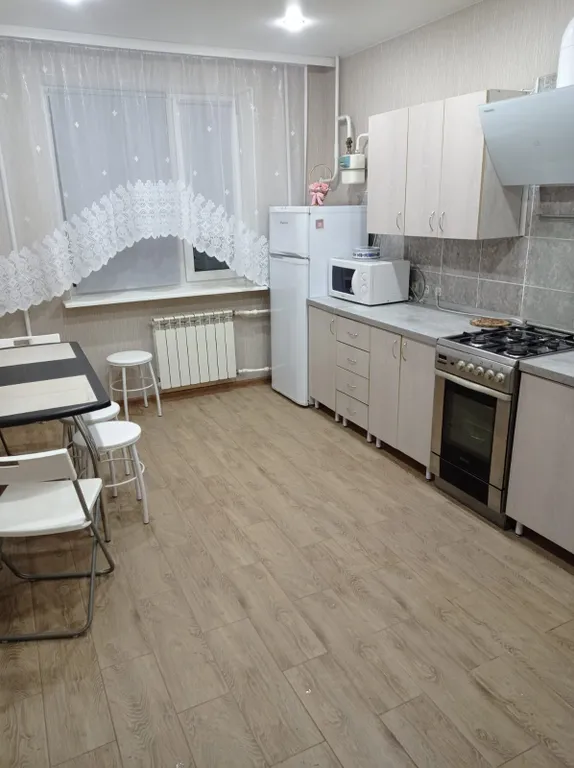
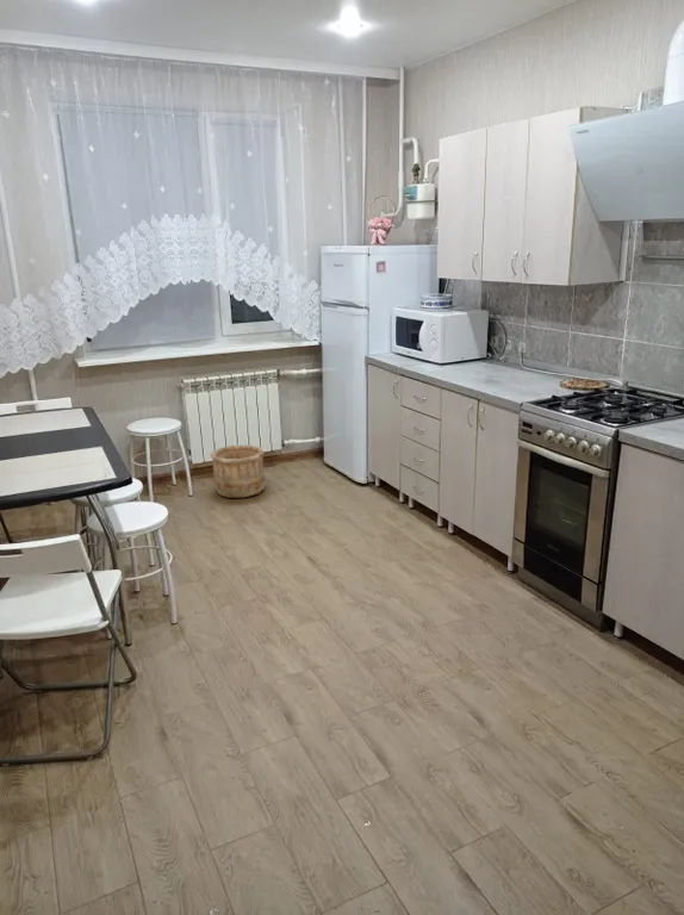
+ wooden bucket (238, 471)
